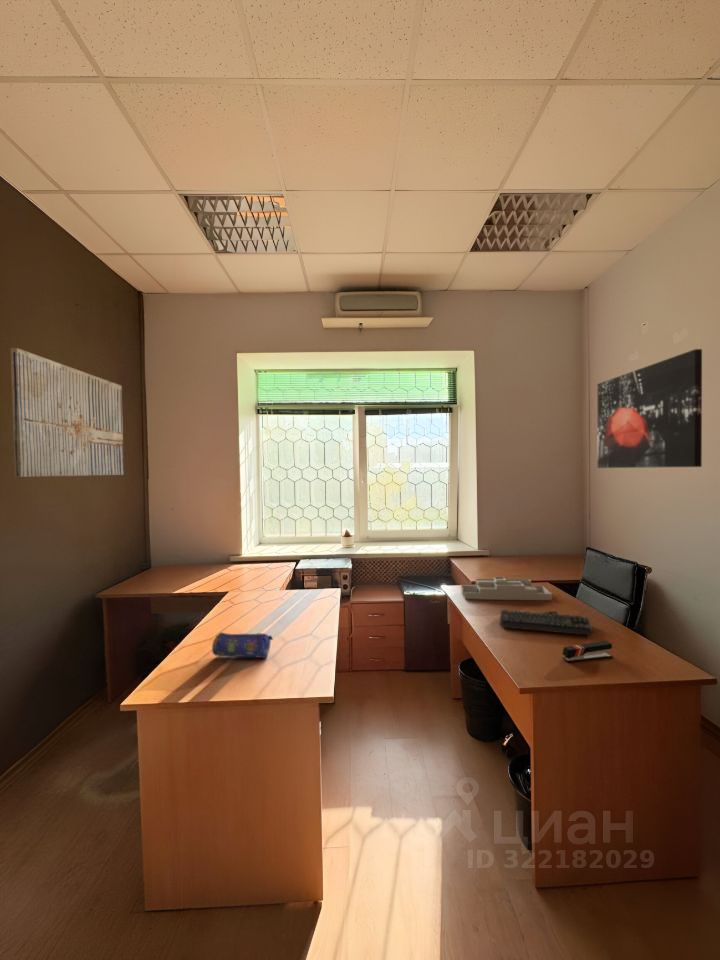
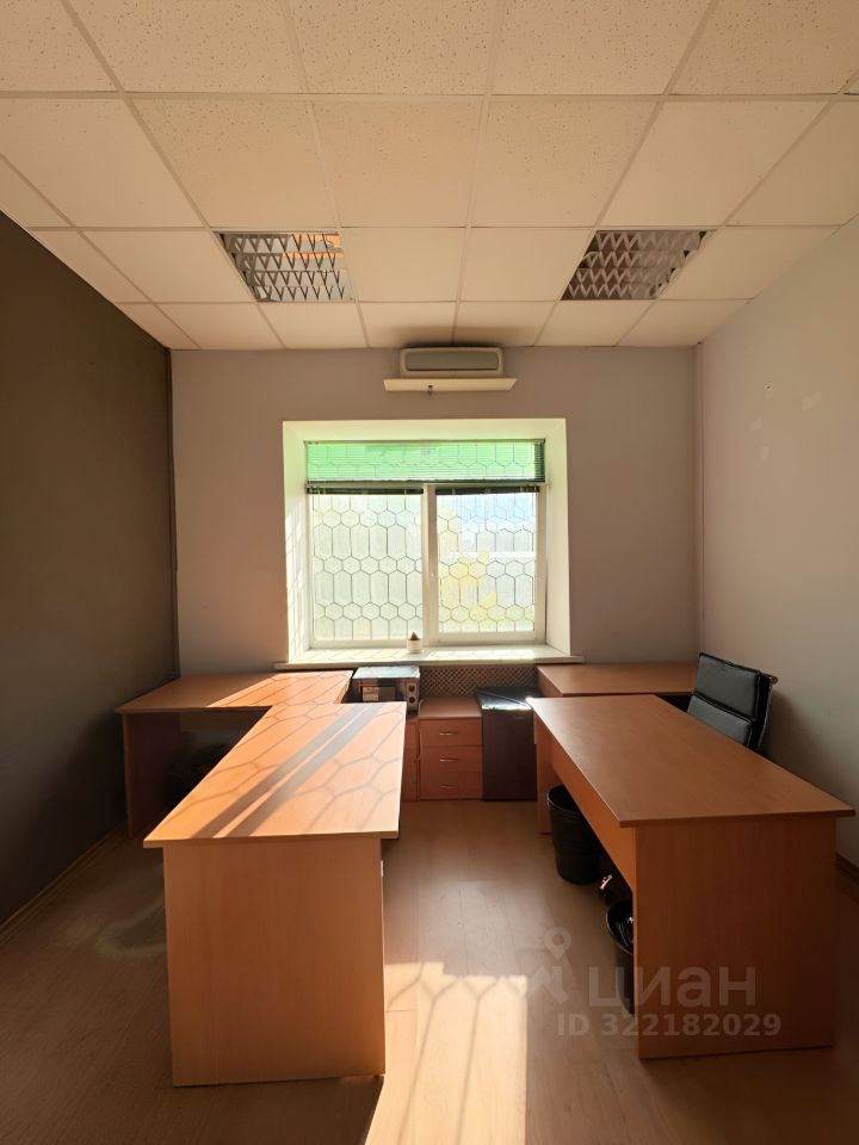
- pencil case (242, 644)
- stapler (587, 651)
- wall art (640, 418)
- keyboard (543, 618)
- desk organizer (504, 587)
- wall art (77, 423)
